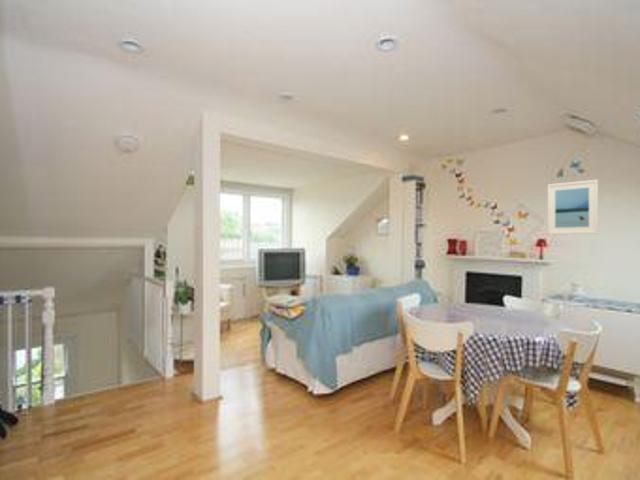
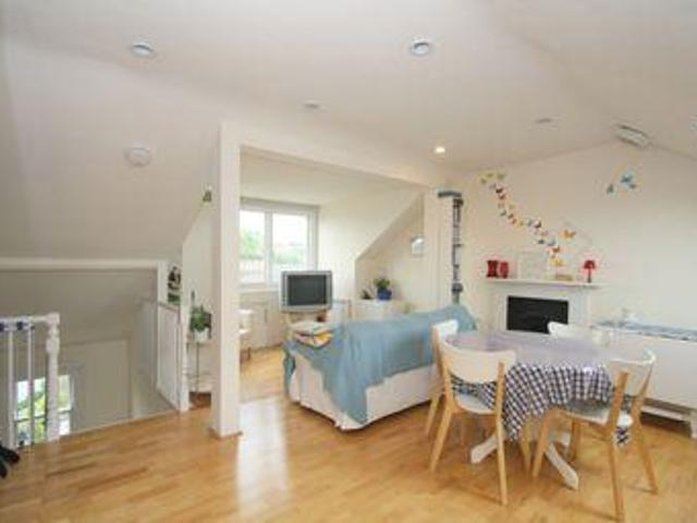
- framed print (571, 208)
